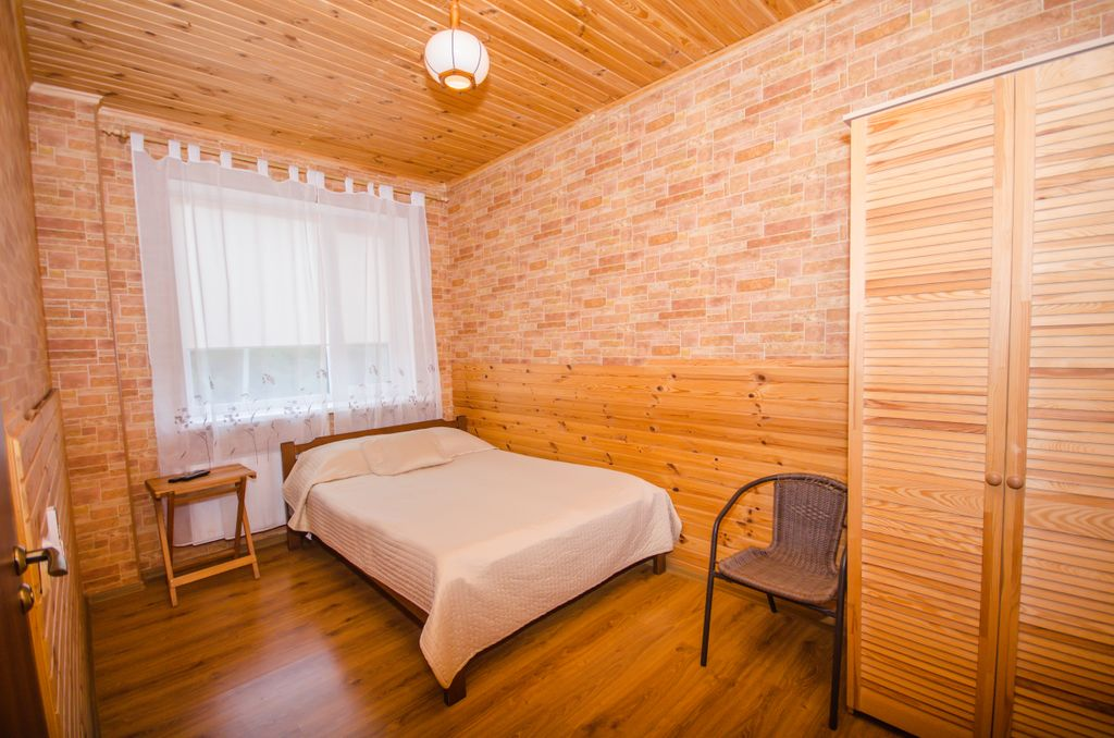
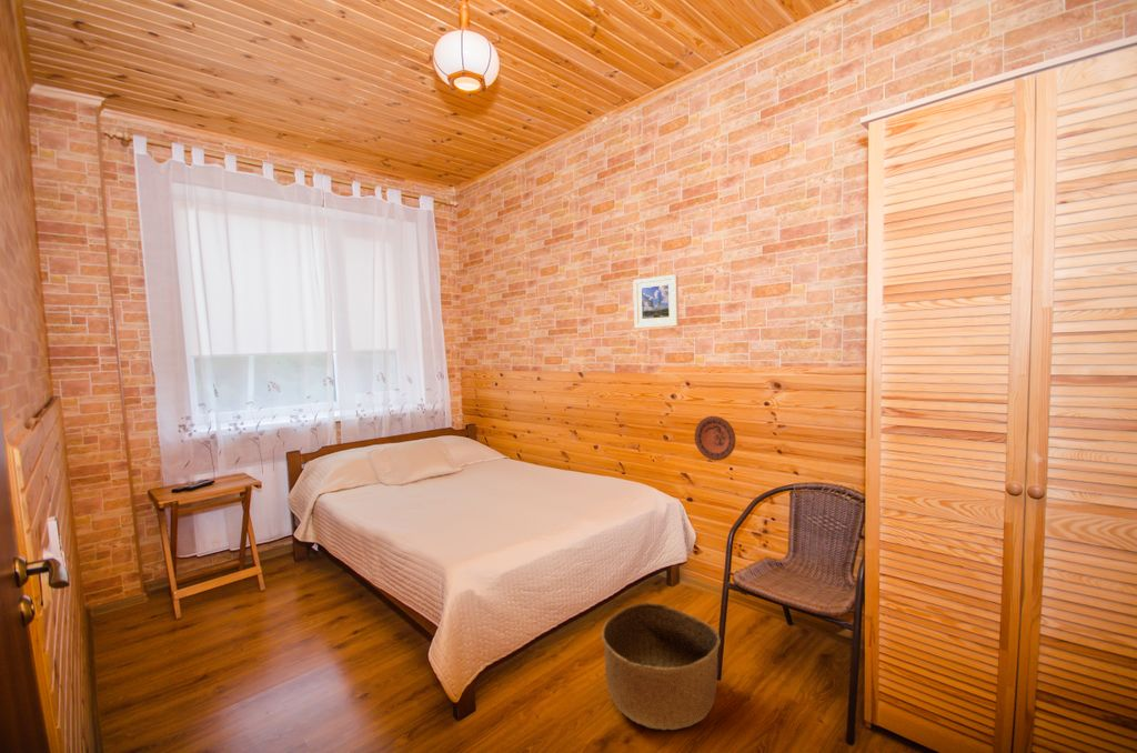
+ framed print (655, 302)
+ decorative plate (714, 438)
+ basket (658, 664)
